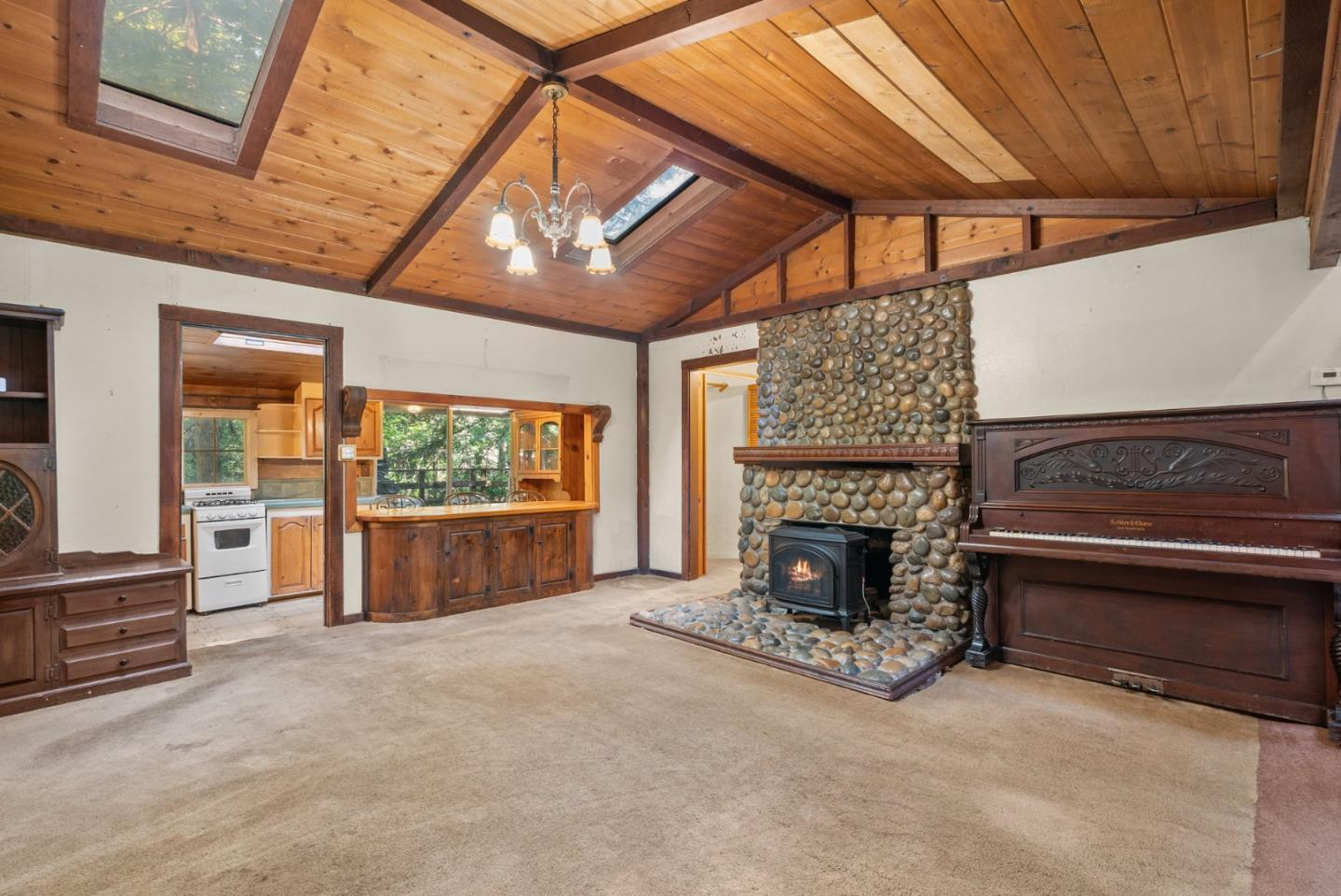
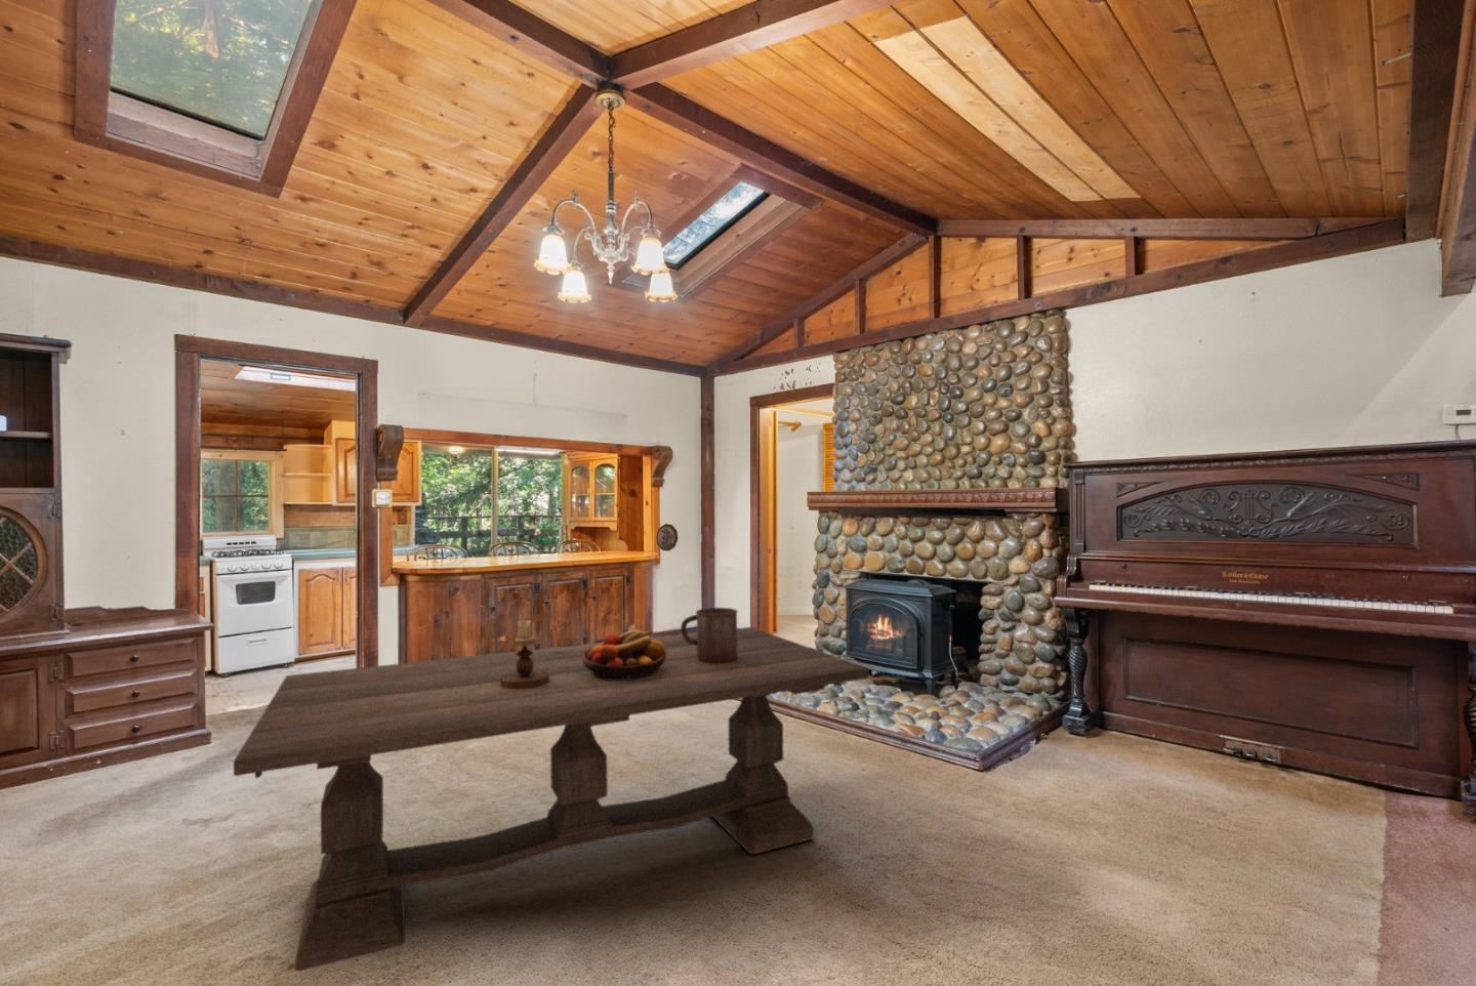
+ mug (711, 635)
+ candlestick (524, 650)
+ dining table (578, 768)
+ decorative plate (666, 537)
+ fruit bowl (623, 651)
